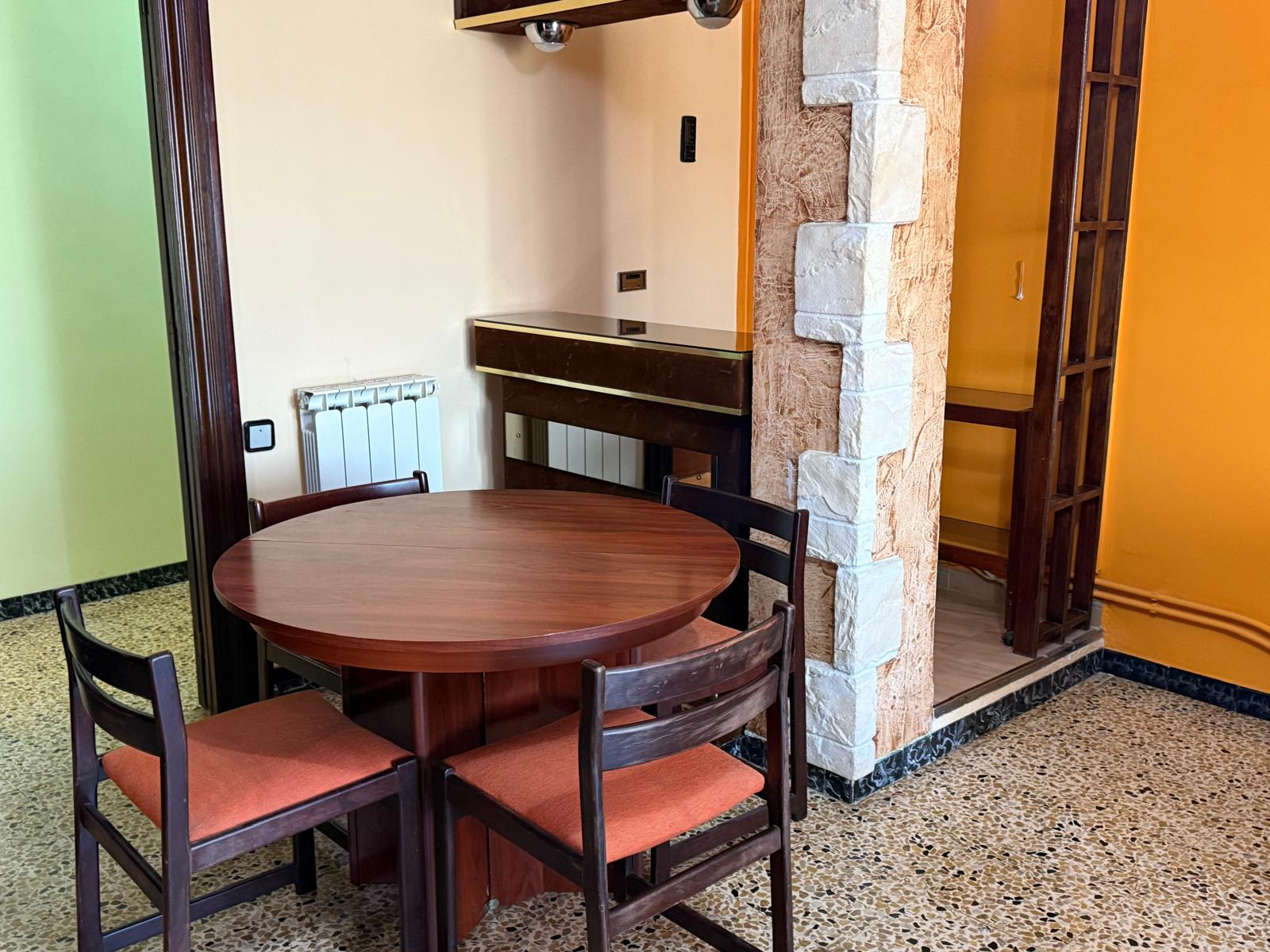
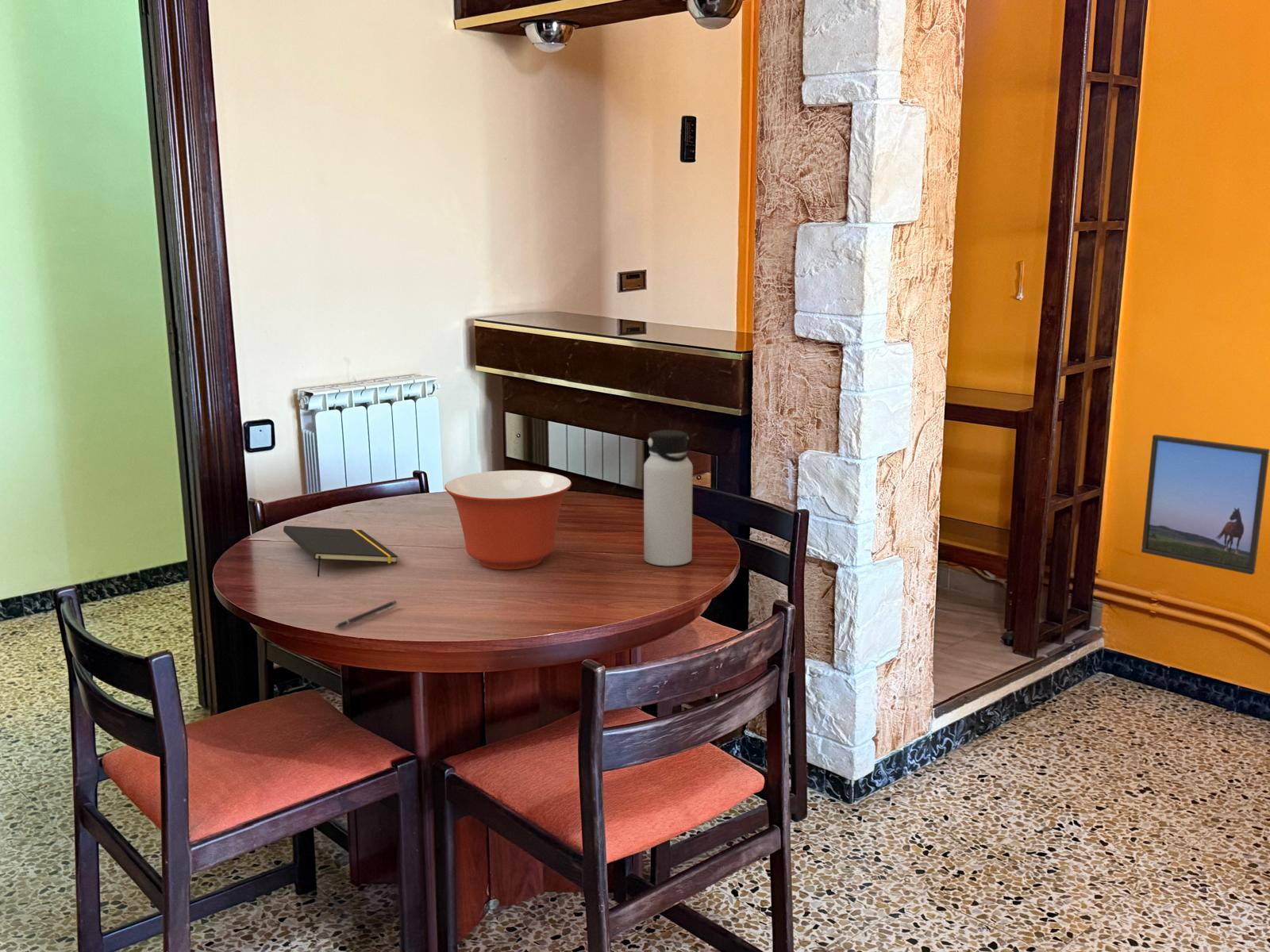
+ mixing bowl (510, 522)
+ water bottle (668, 497)
+ pen (366, 614)
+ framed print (1203, 503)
+ notepad (339, 543)
